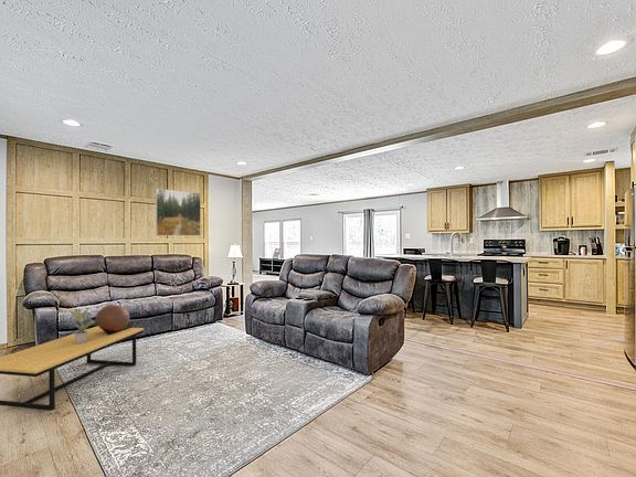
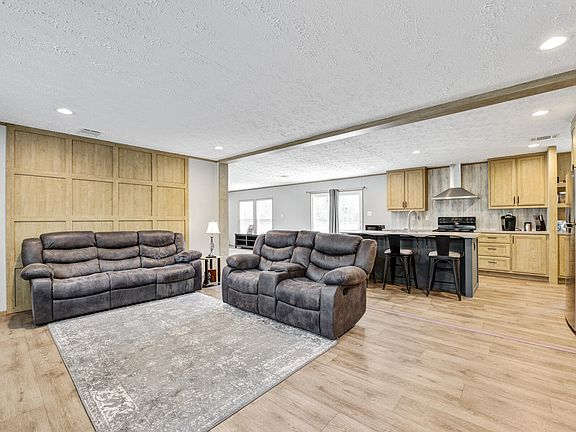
- potted plant (84, 325)
- coffee table (72, 361)
- decorative sphere (113, 317)
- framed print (179, 213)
